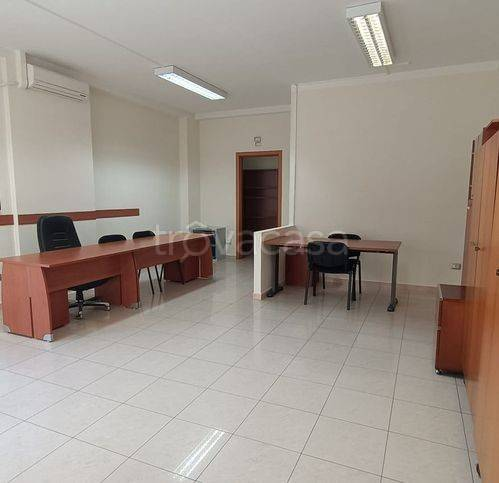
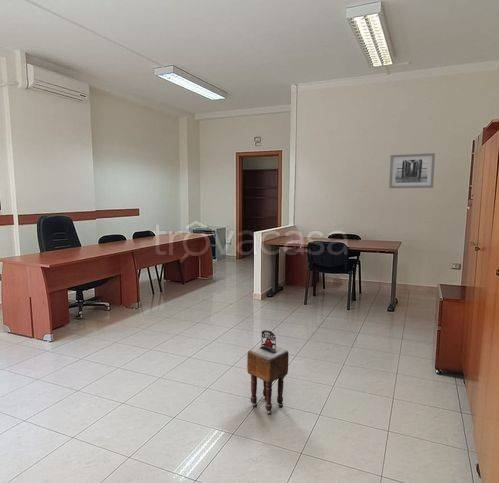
+ wall art (411, 171)
+ stool (267, 368)
